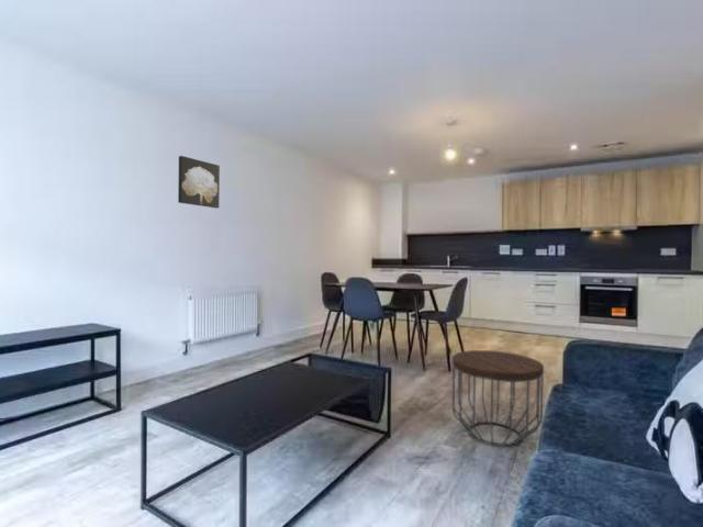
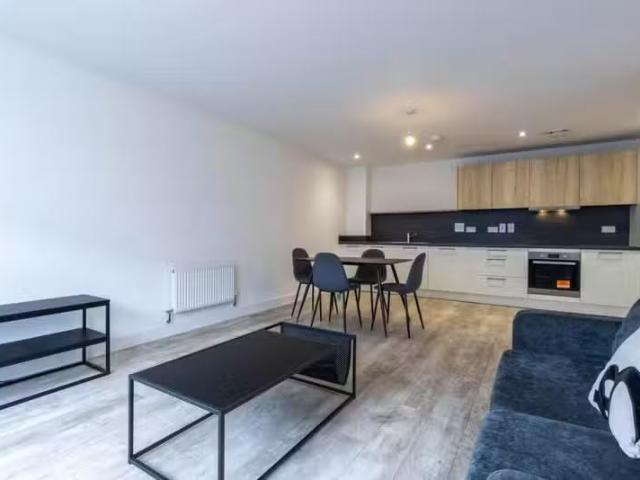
- side table (498, 396)
- wall art (199, 182)
